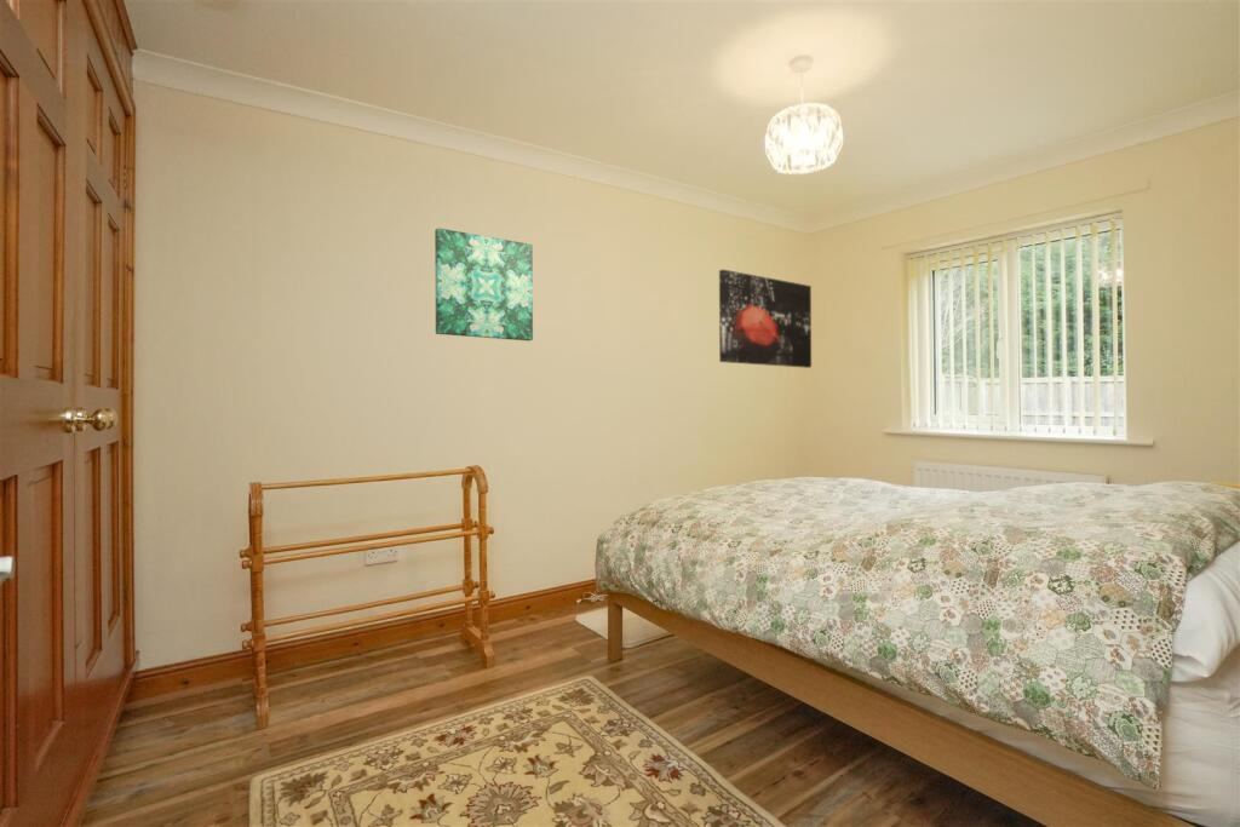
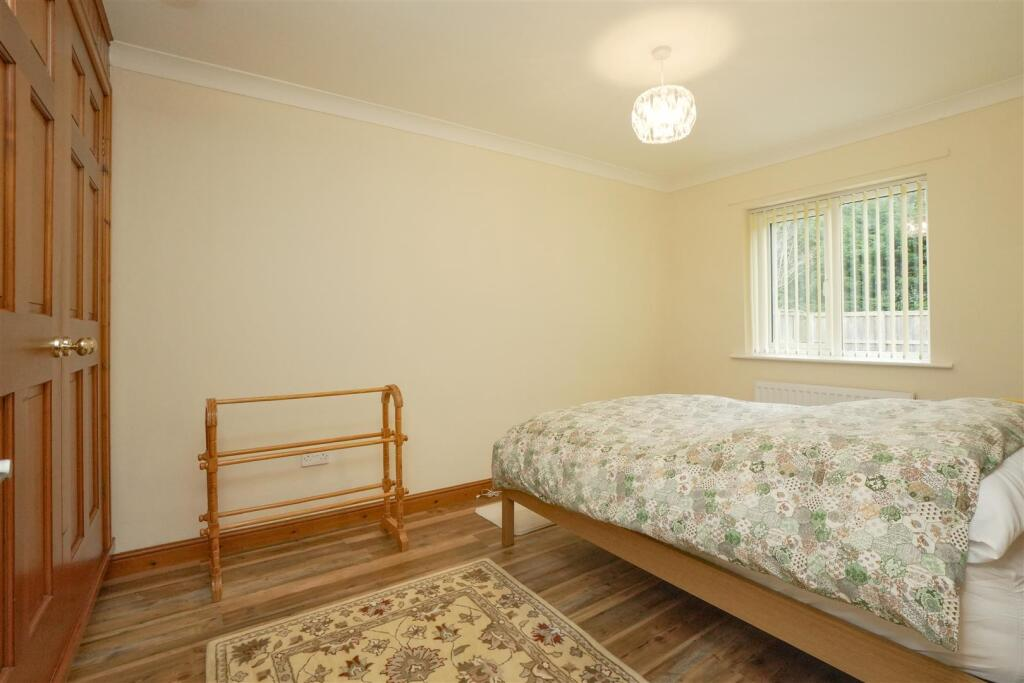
- wall art (768, 321)
- wall art (486, 287)
